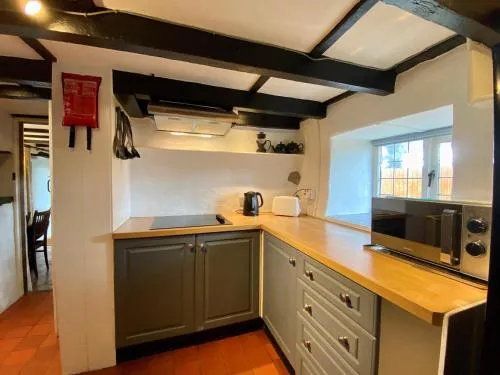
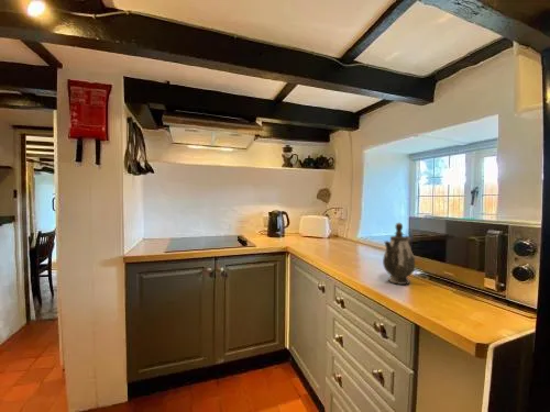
+ teapot (398, 252)
